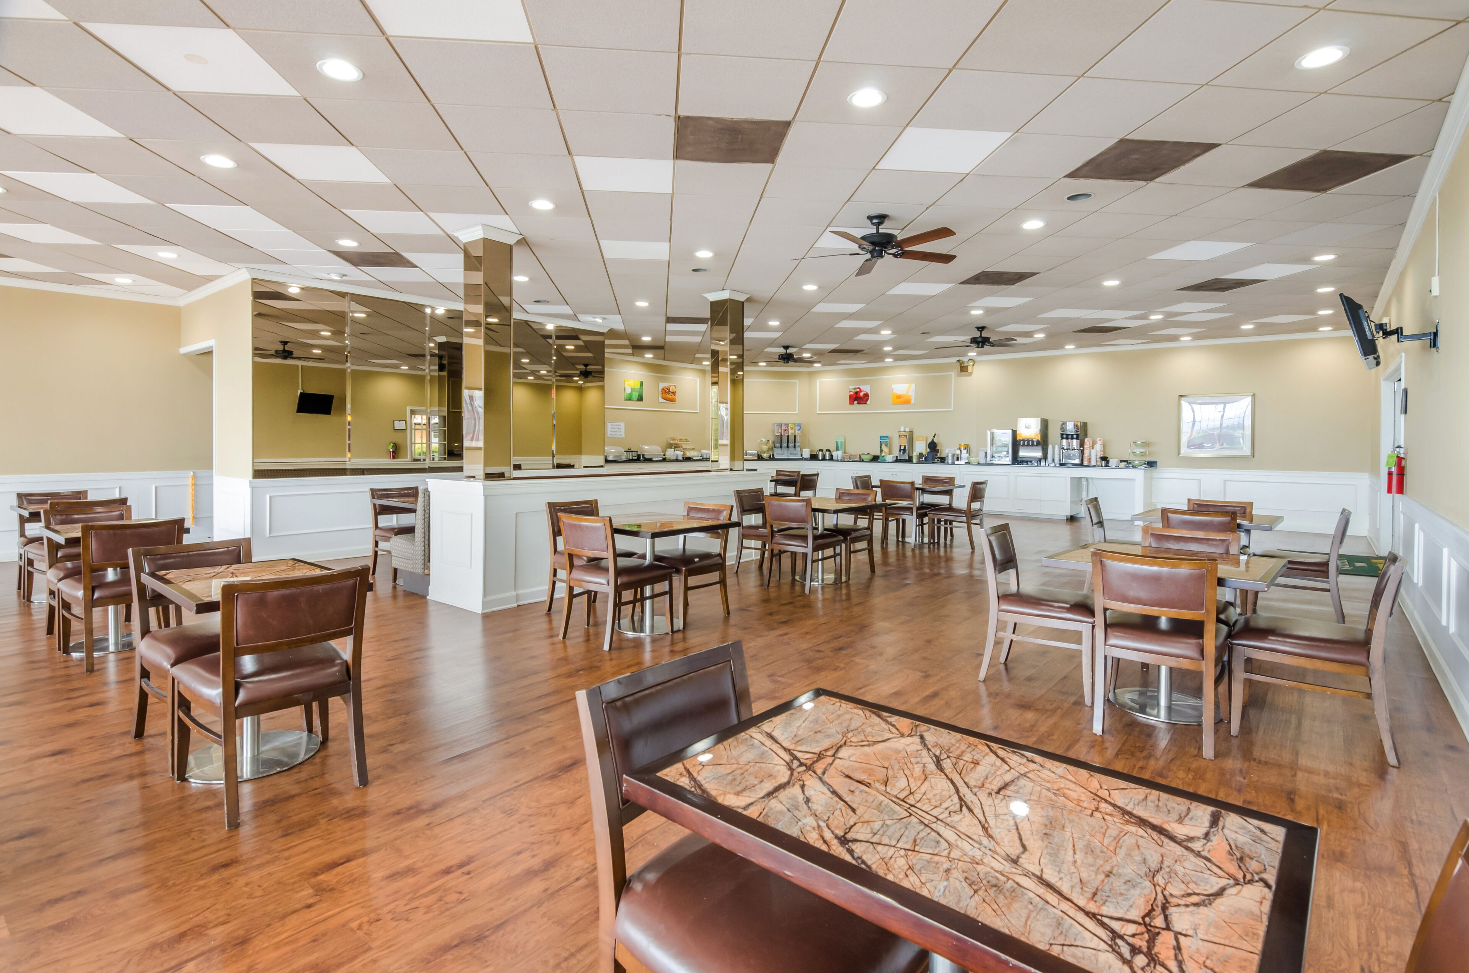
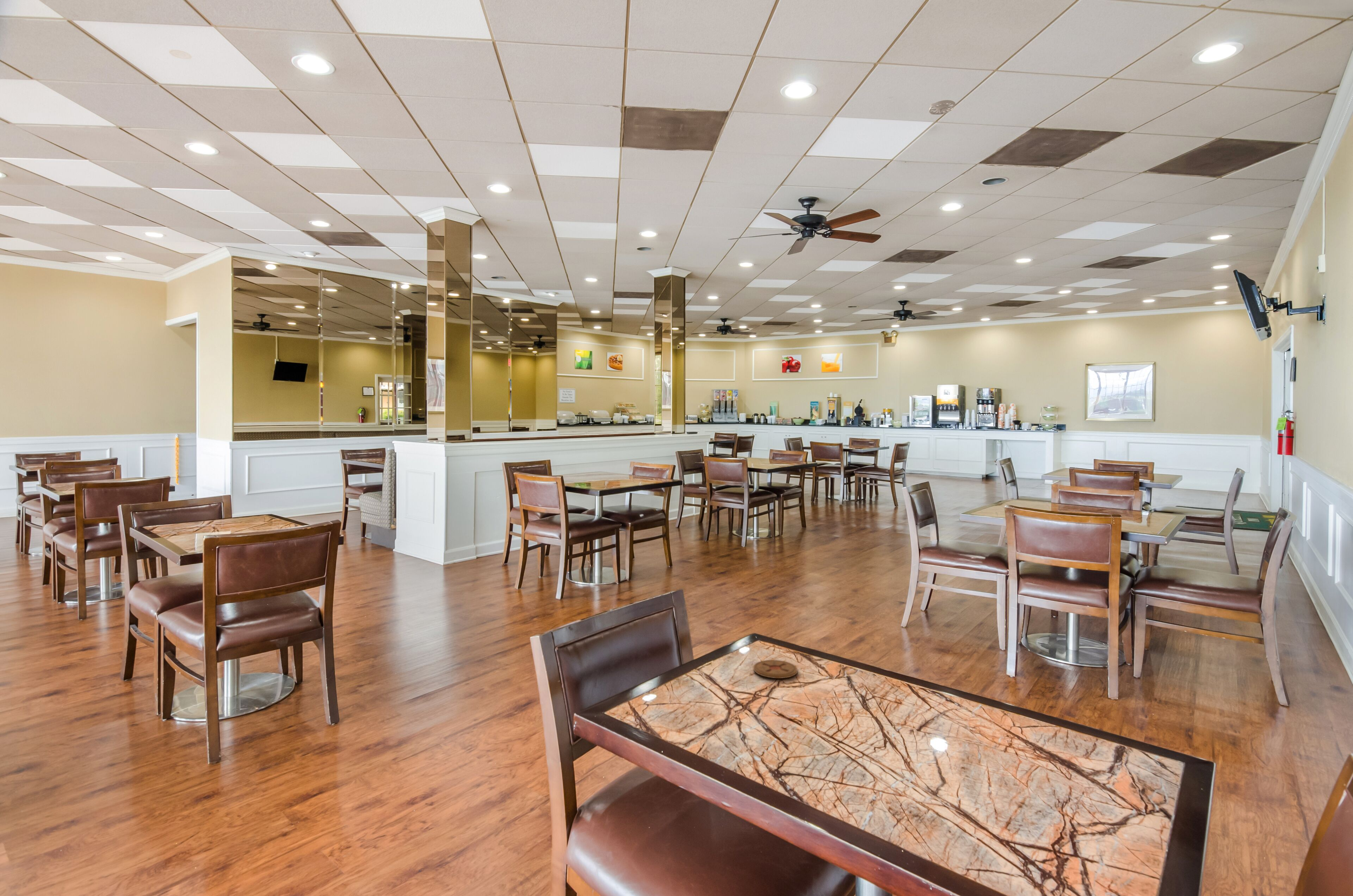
+ coaster (775, 669)
+ smoke detector (942, 109)
